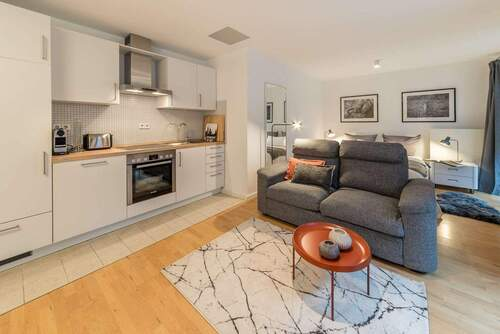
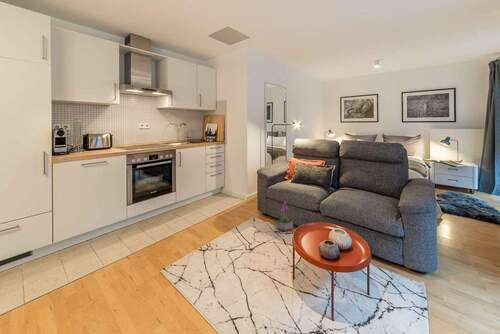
+ potted plant (284, 214)
